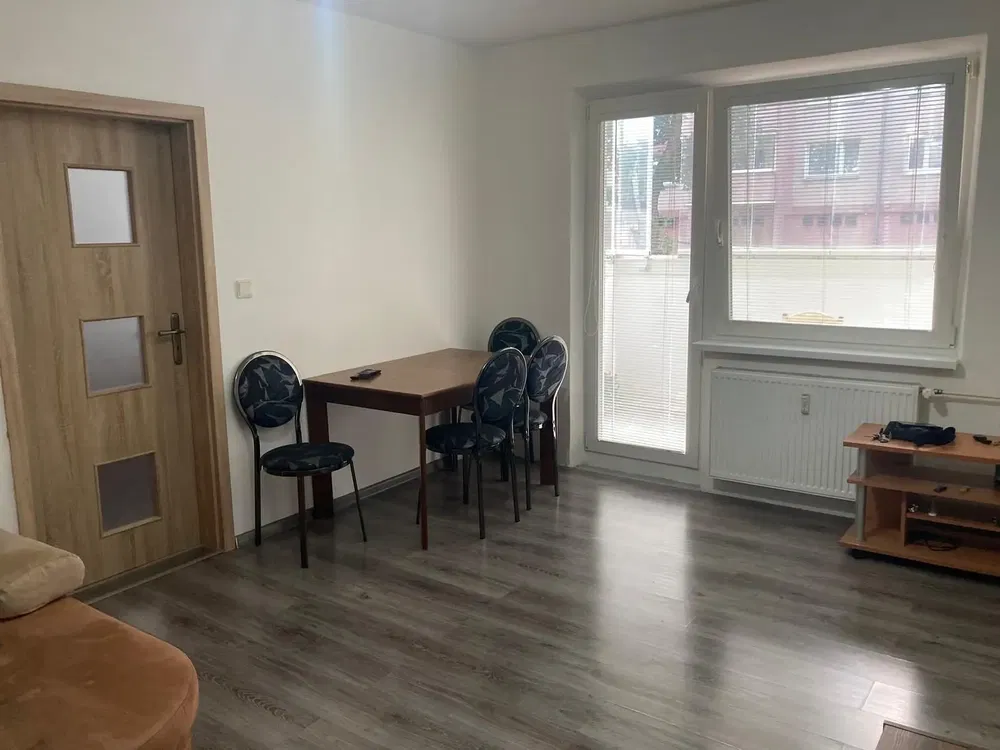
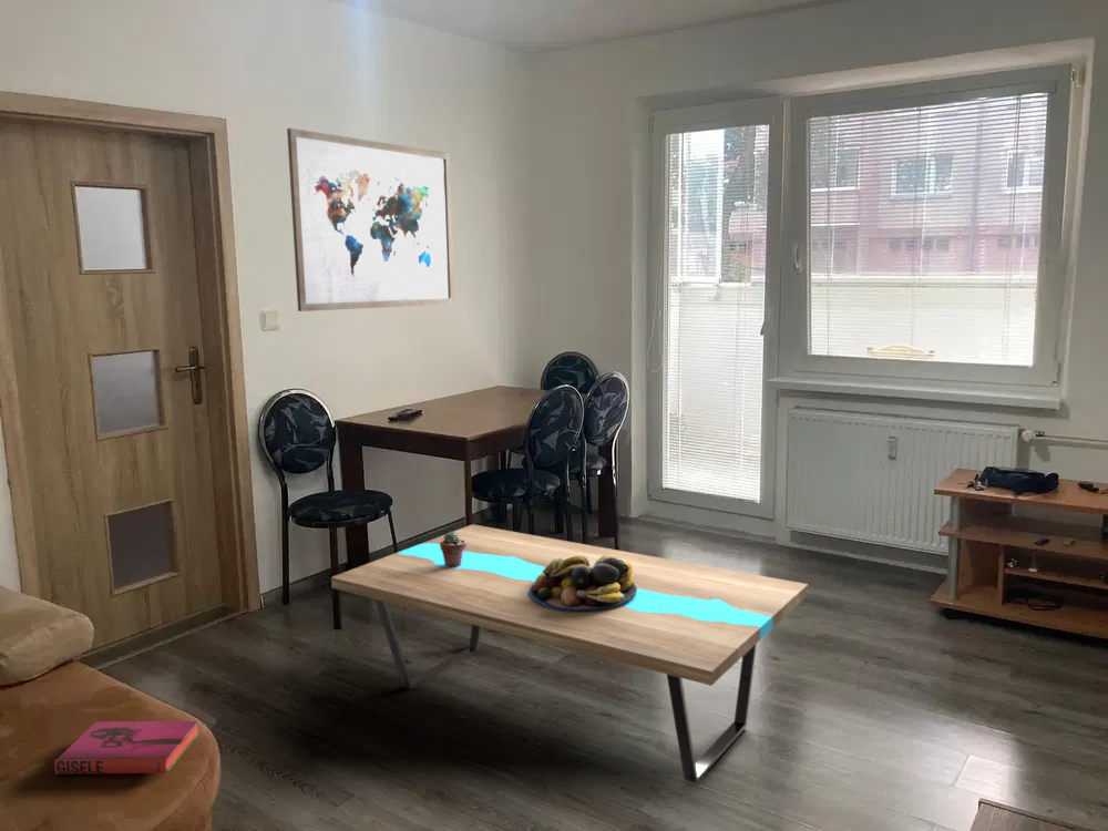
+ fruit bowl (582, 572)
+ wall art (380, 225)
+ coffee table (564, 644)
+ potted succulent (452, 547)
+ hardback book (130, 746)
